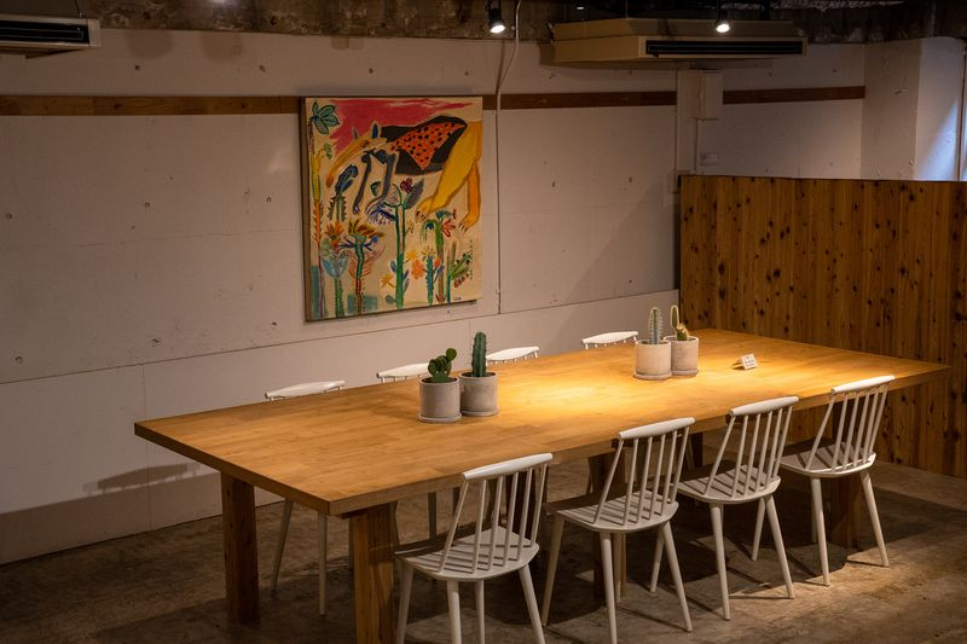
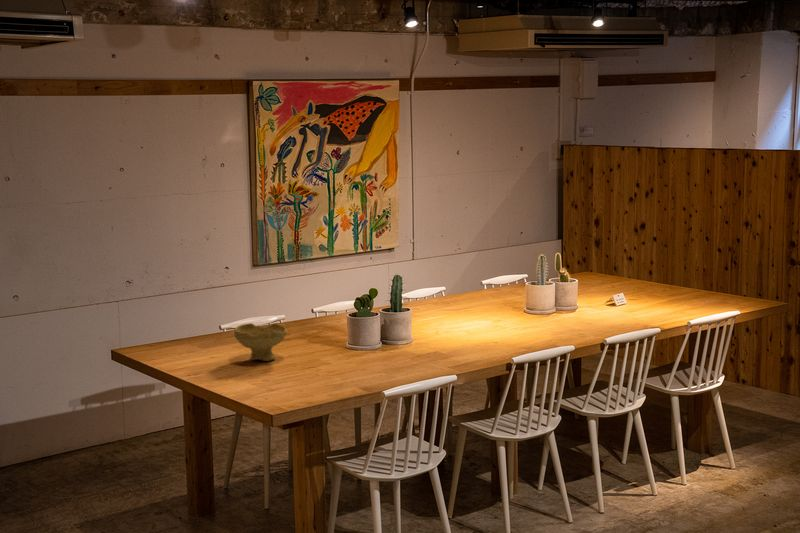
+ bowl (261, 342)
